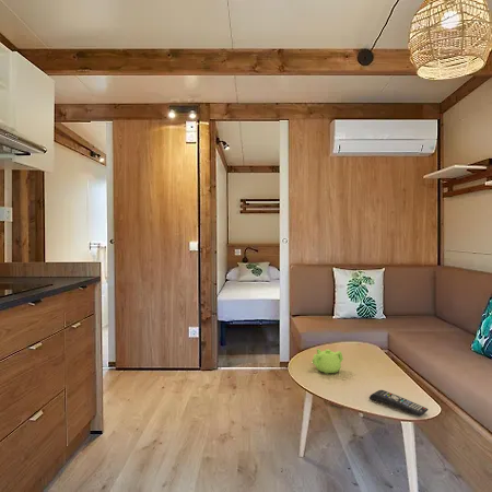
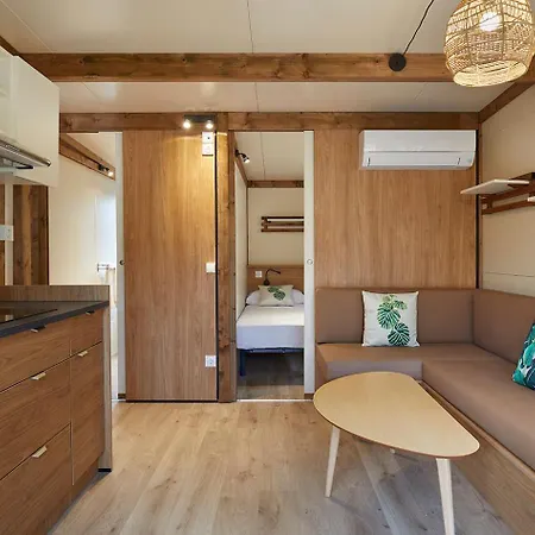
- teapot (326, 359)
- remote control (397, 401)
